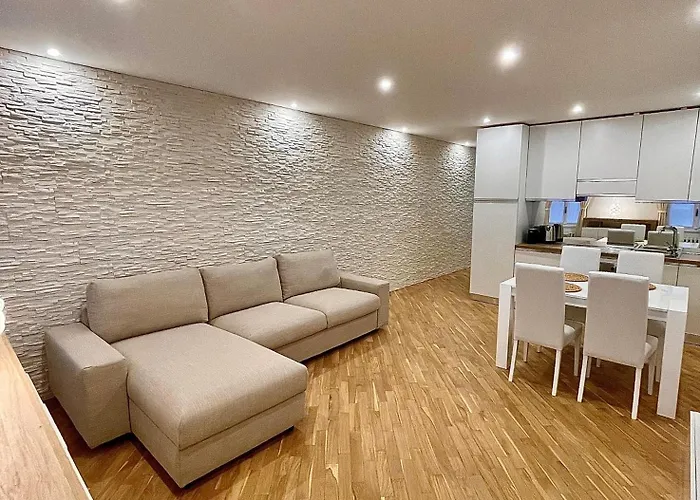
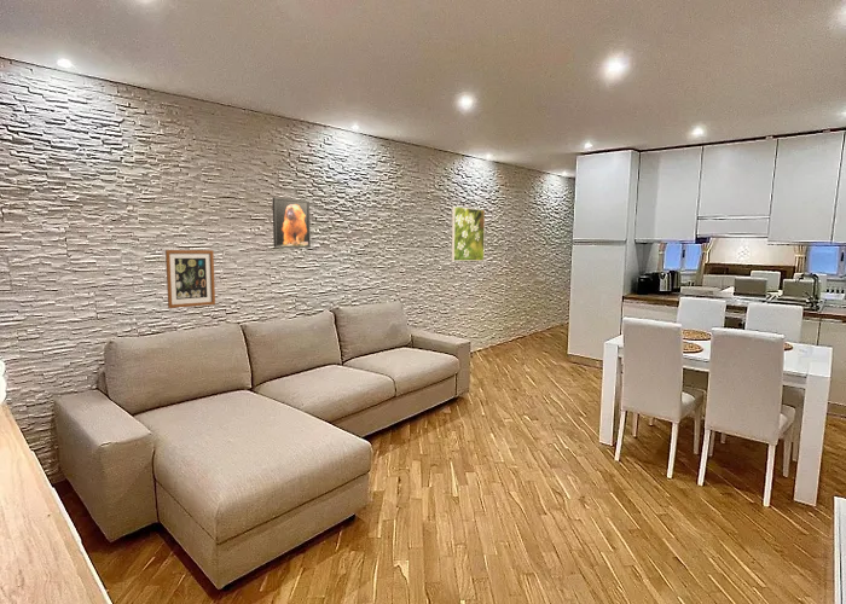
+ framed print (468, 234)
+ wall art (191, 278)
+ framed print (291, 223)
